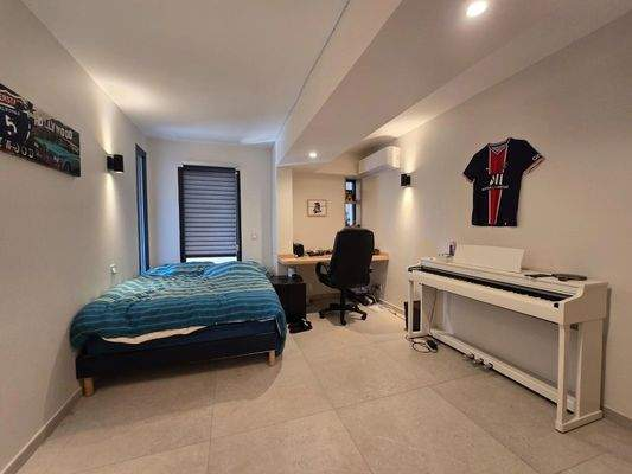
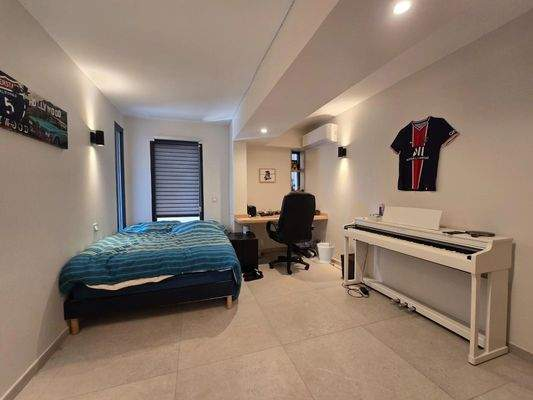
+ wastebasket (325, 253)
